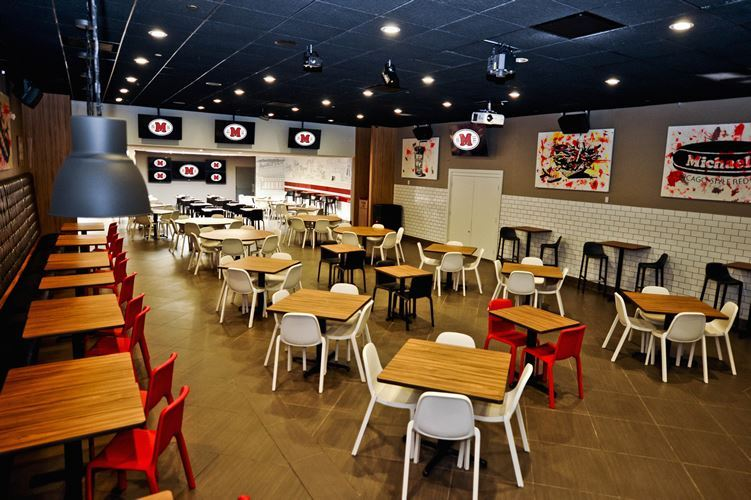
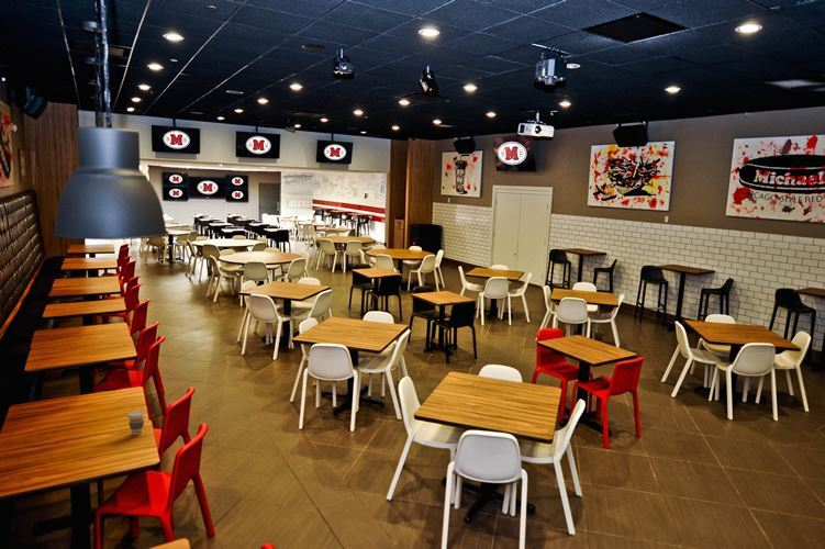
+ coffee cup (136, 423)
